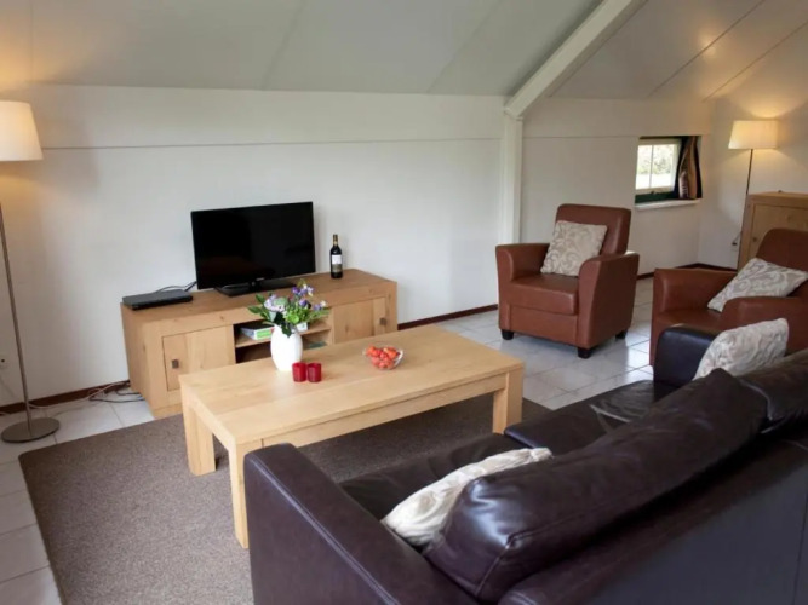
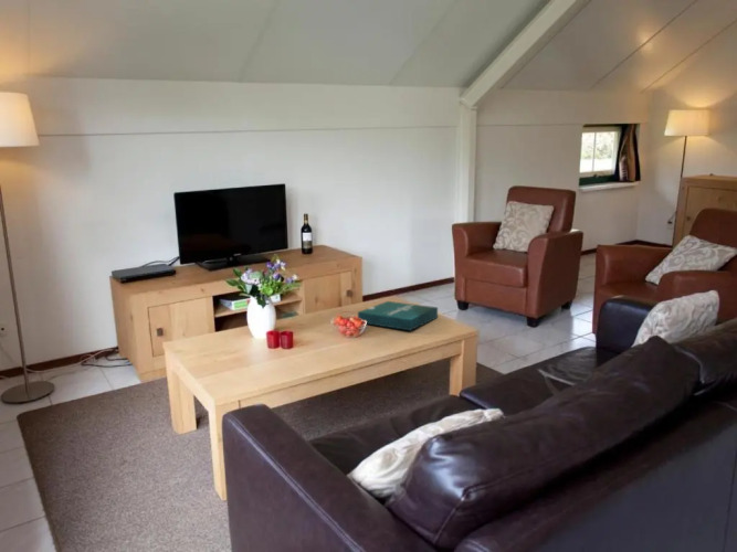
+ pizza box (398, 315)
